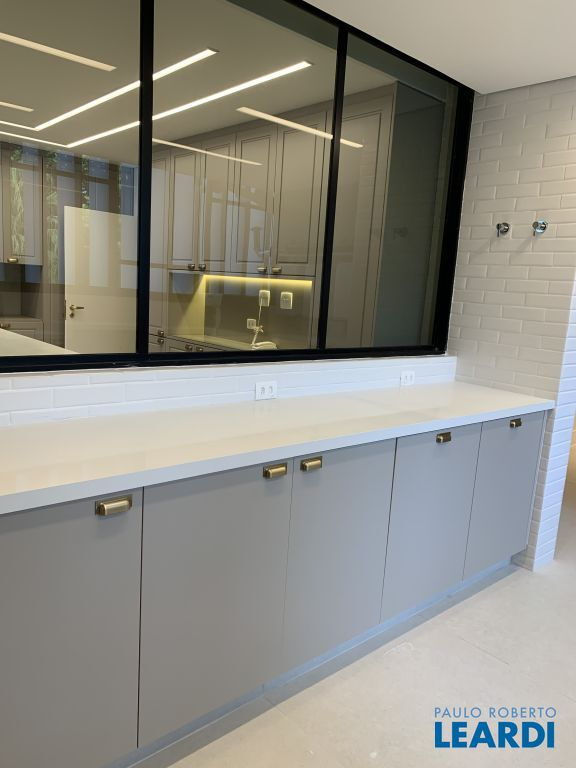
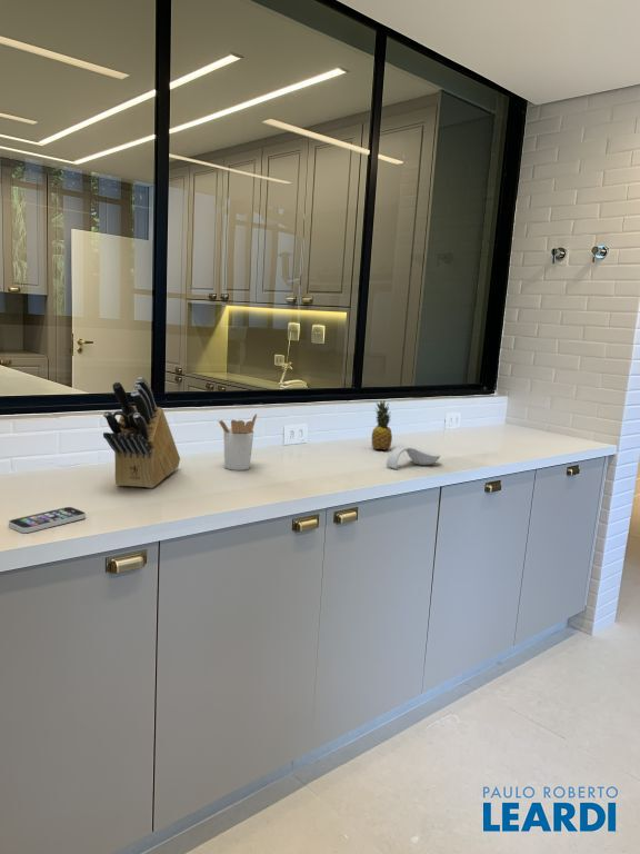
+ utensil holder (239, 441)
+ smartphone (48, 518)
+ knife block (144, 427)
+ fruit (382, 424)
+ spoon rest (413, 455)
